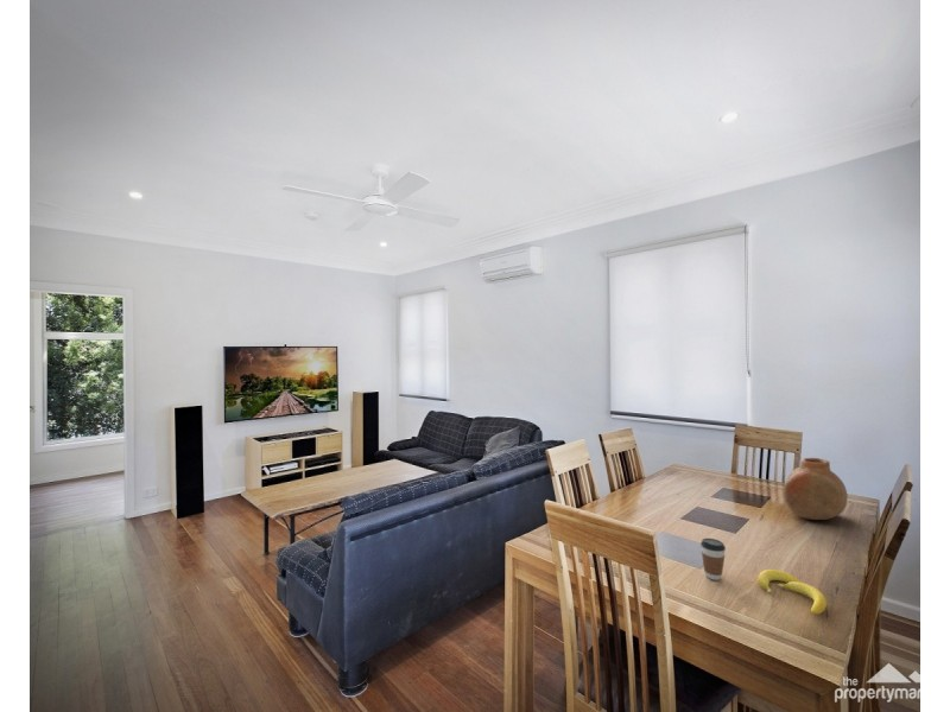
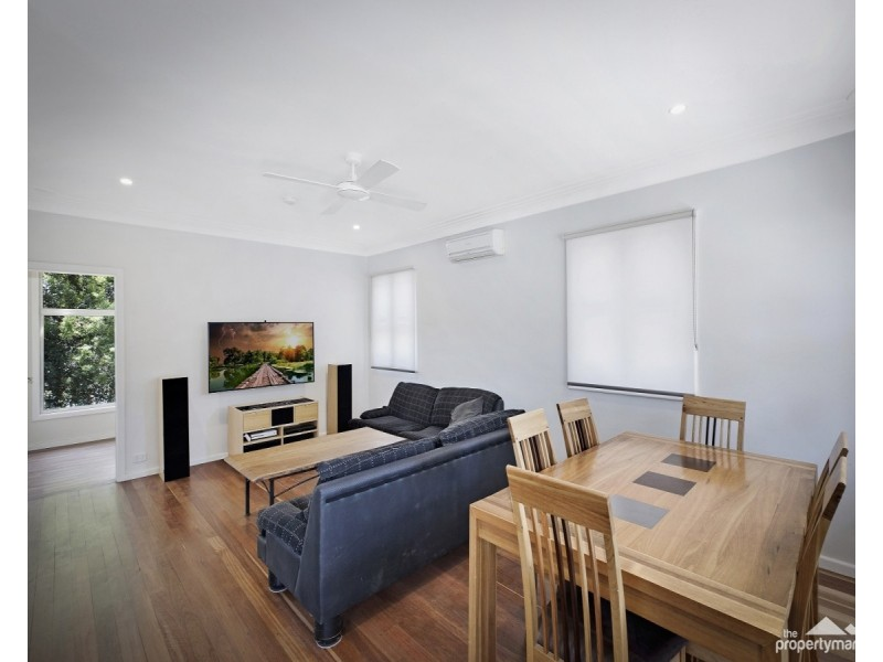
- coffee cup (712, 559)
- vase (815, 488)
- banana (790, 589)
